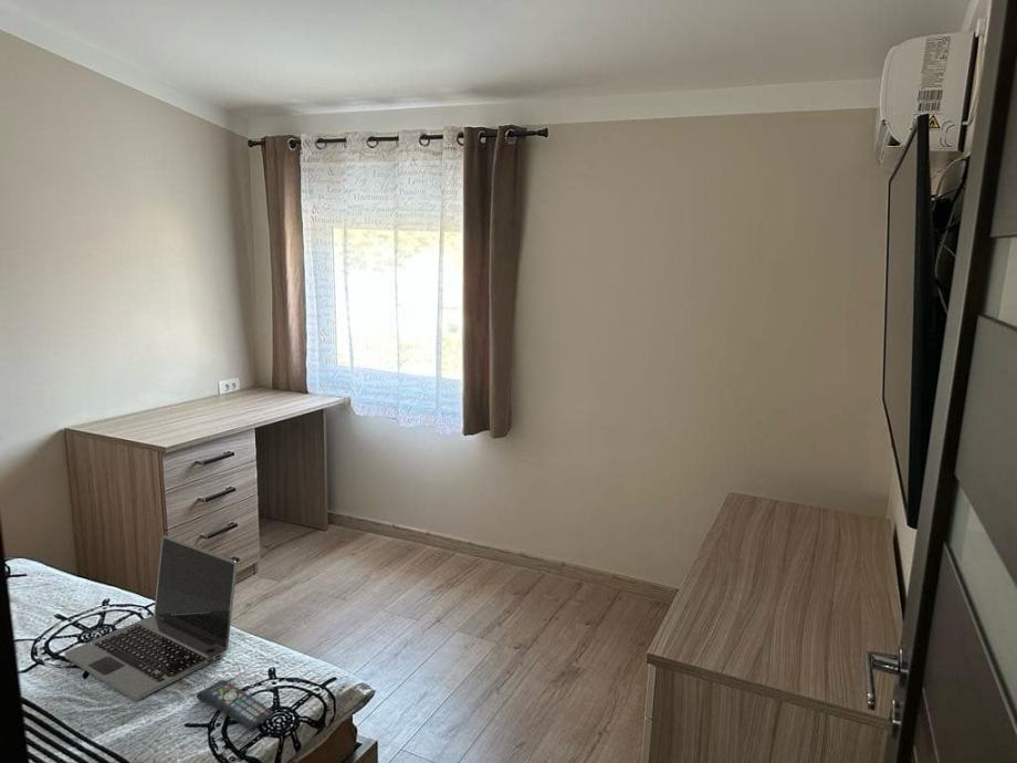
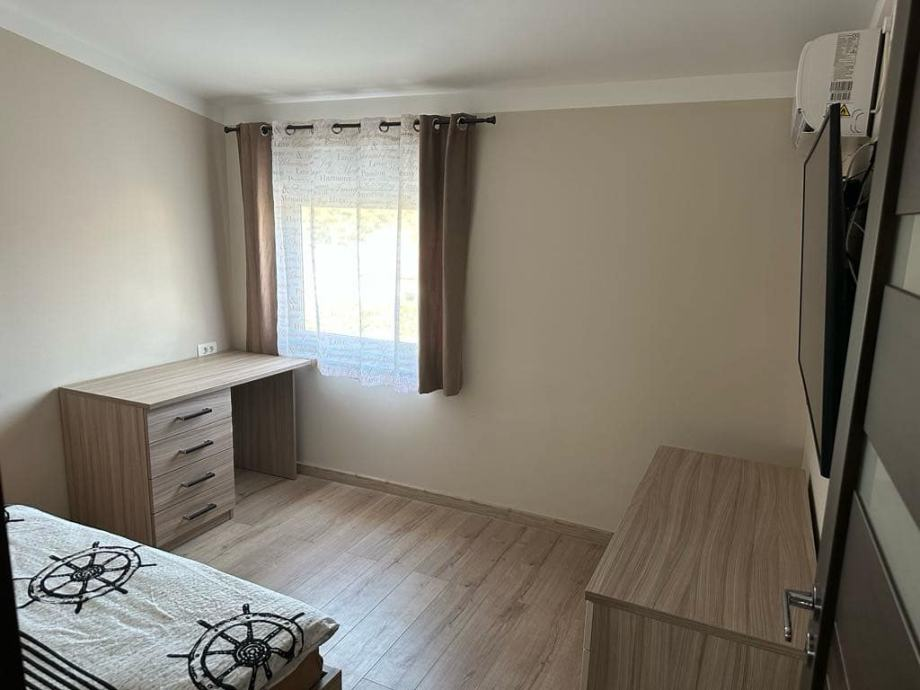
- remote control (233, 703)
- laptop (154, 610)
